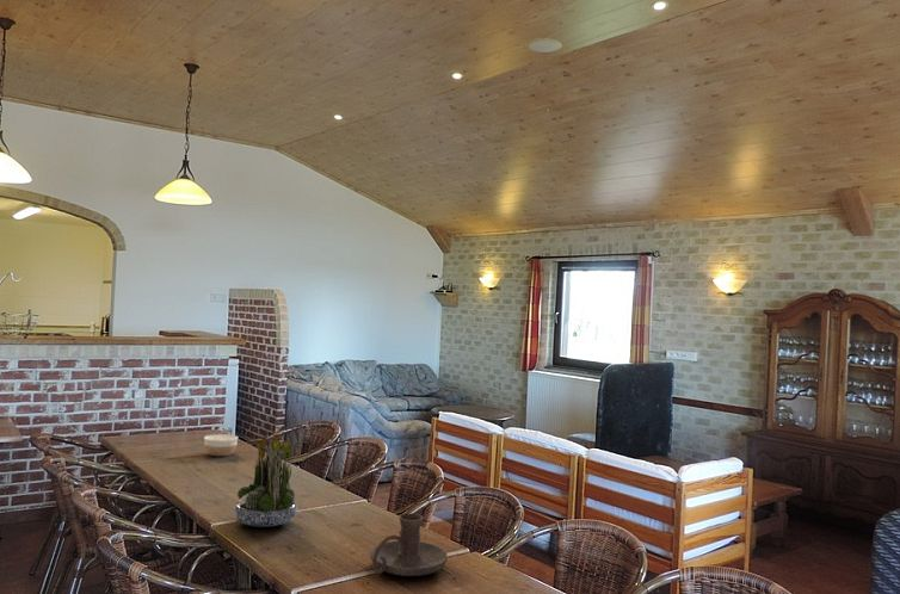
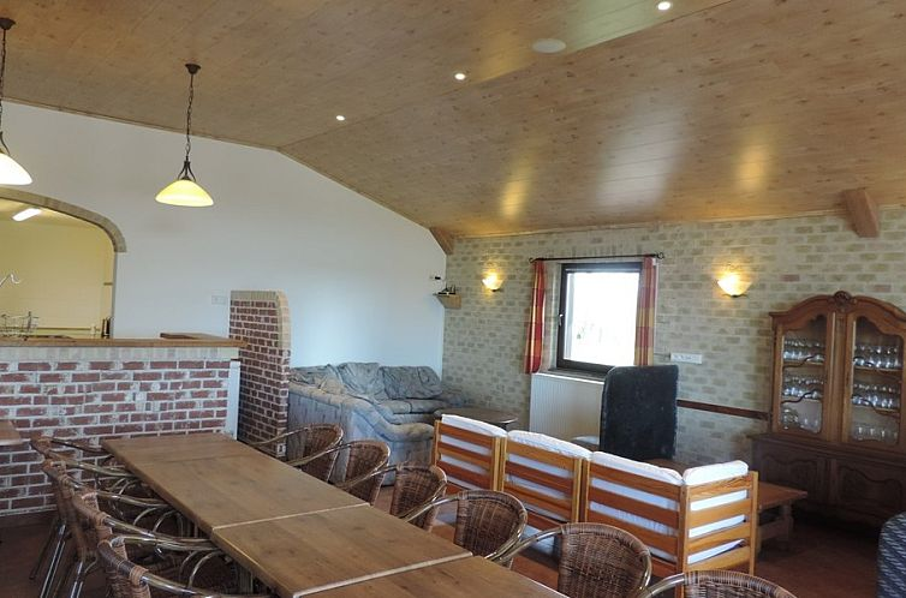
- flower arrangement (266, 478)
- bowl (220, 445)
- candle holder (403, 544)
